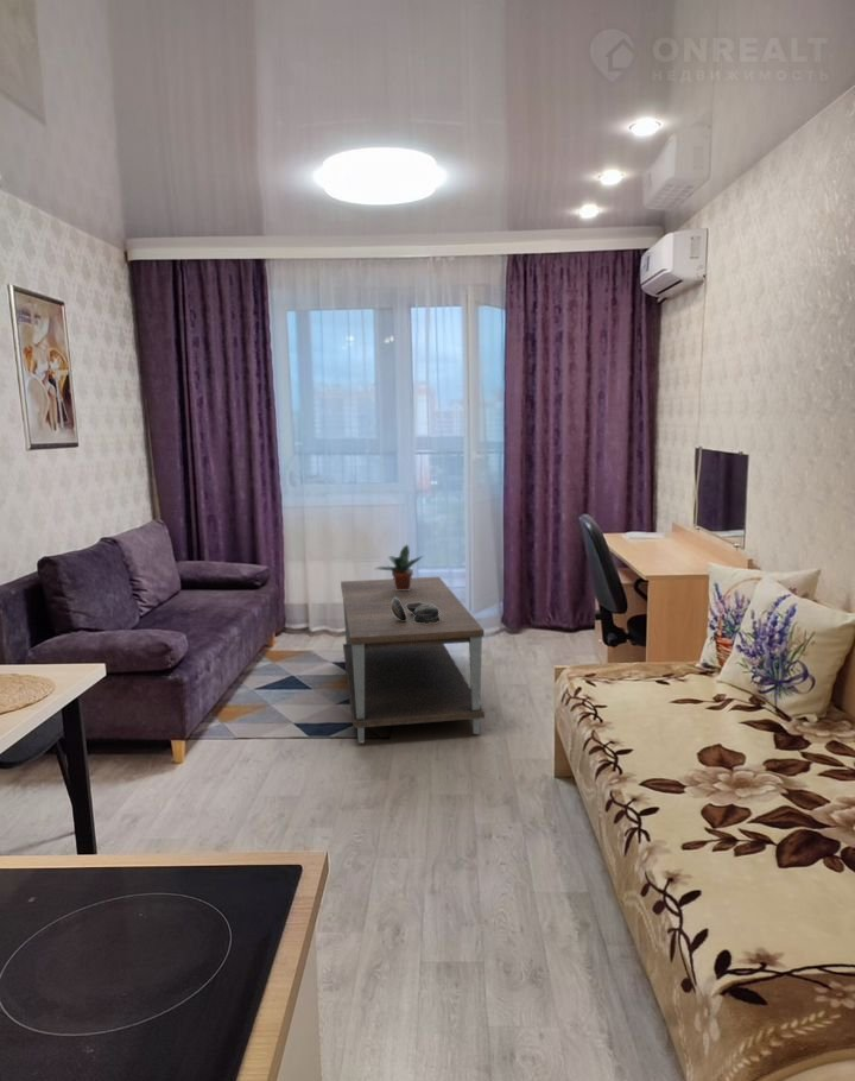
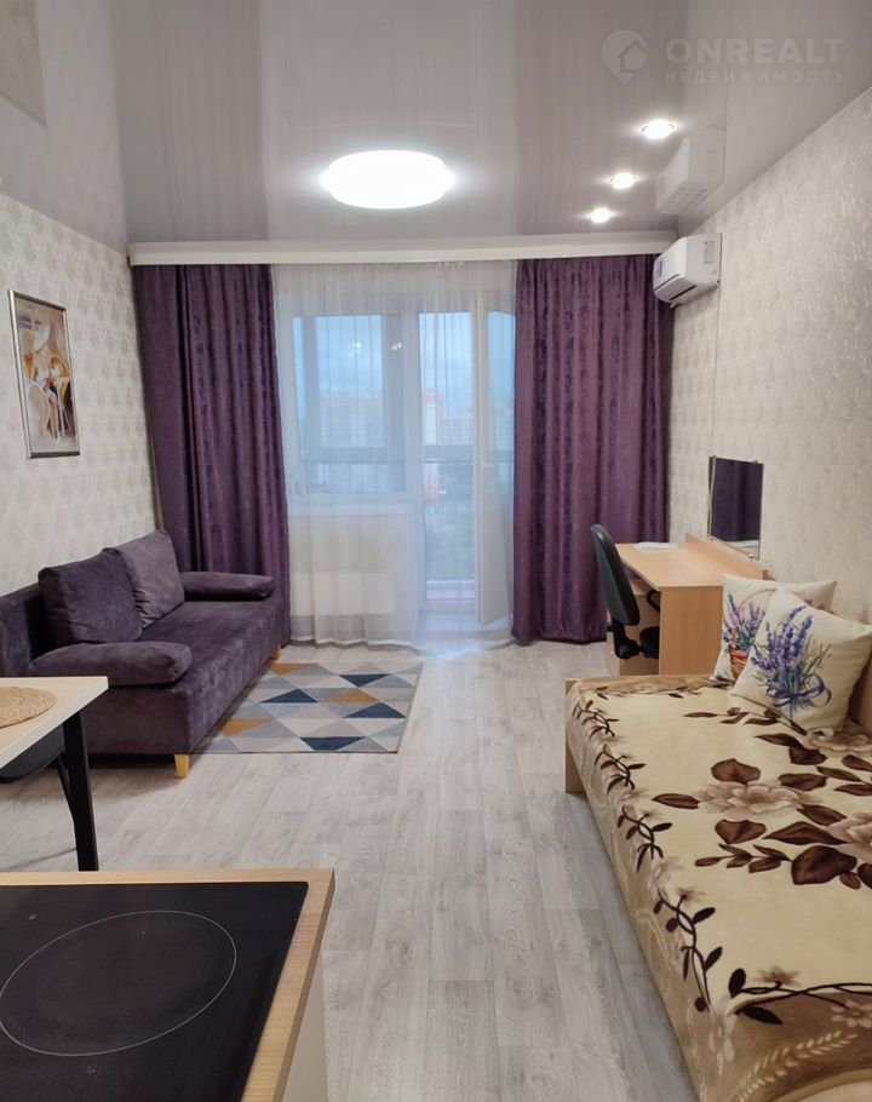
- potted plant (401, 567)
- coffee table (403, 647)
- decorative bowl (417, 606)
